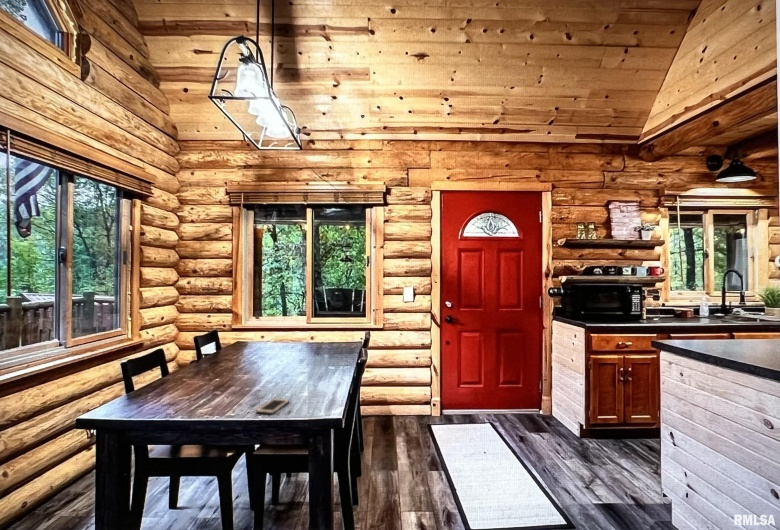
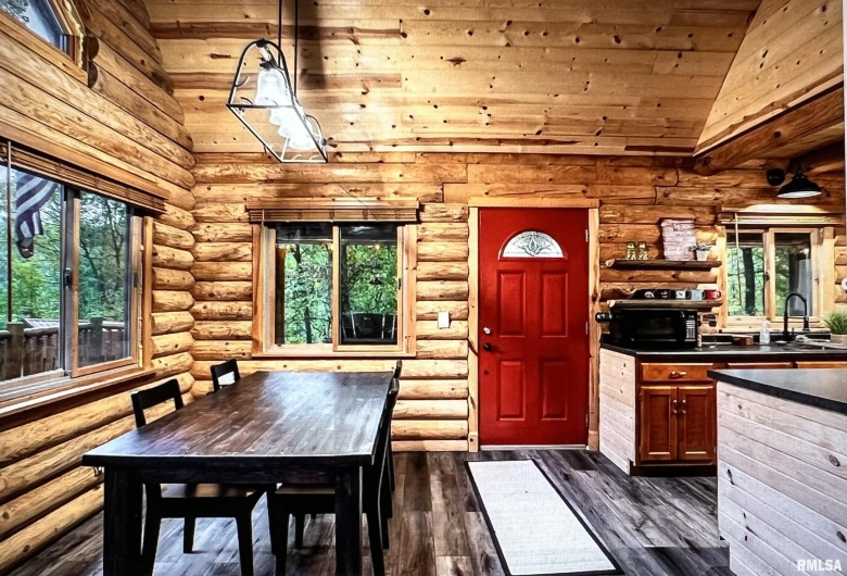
- cell phone (273, 405)
